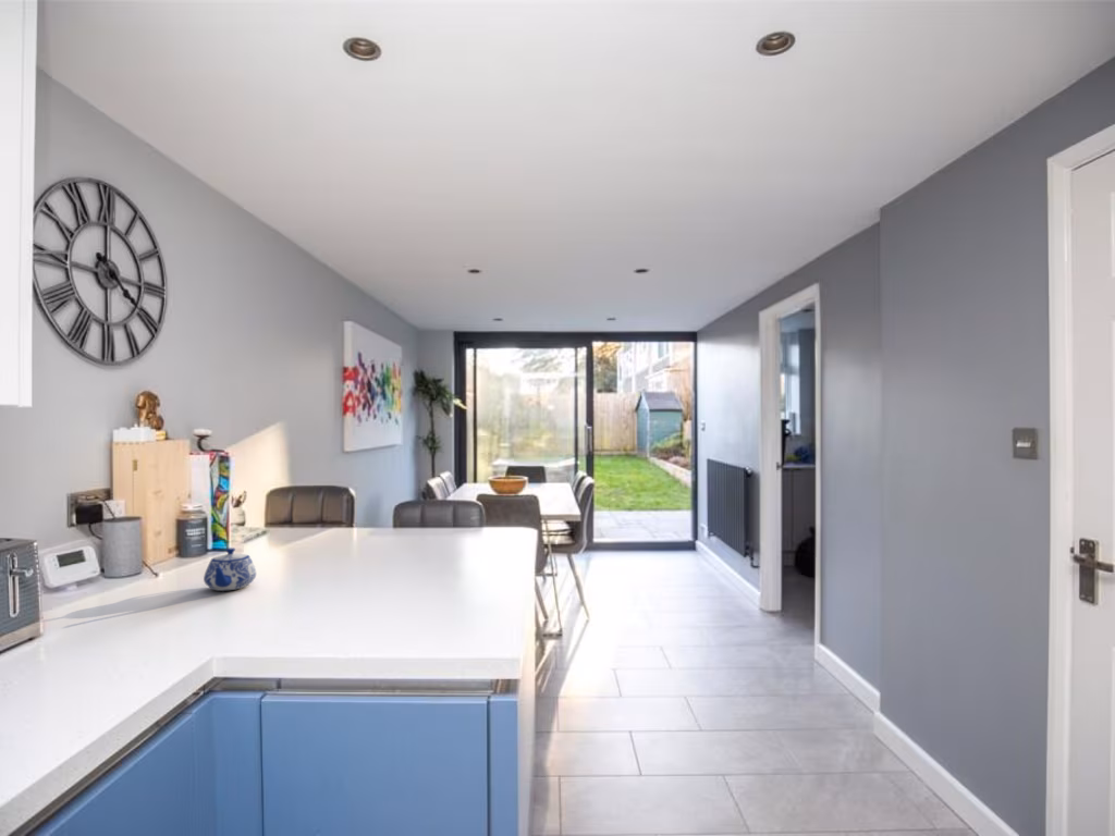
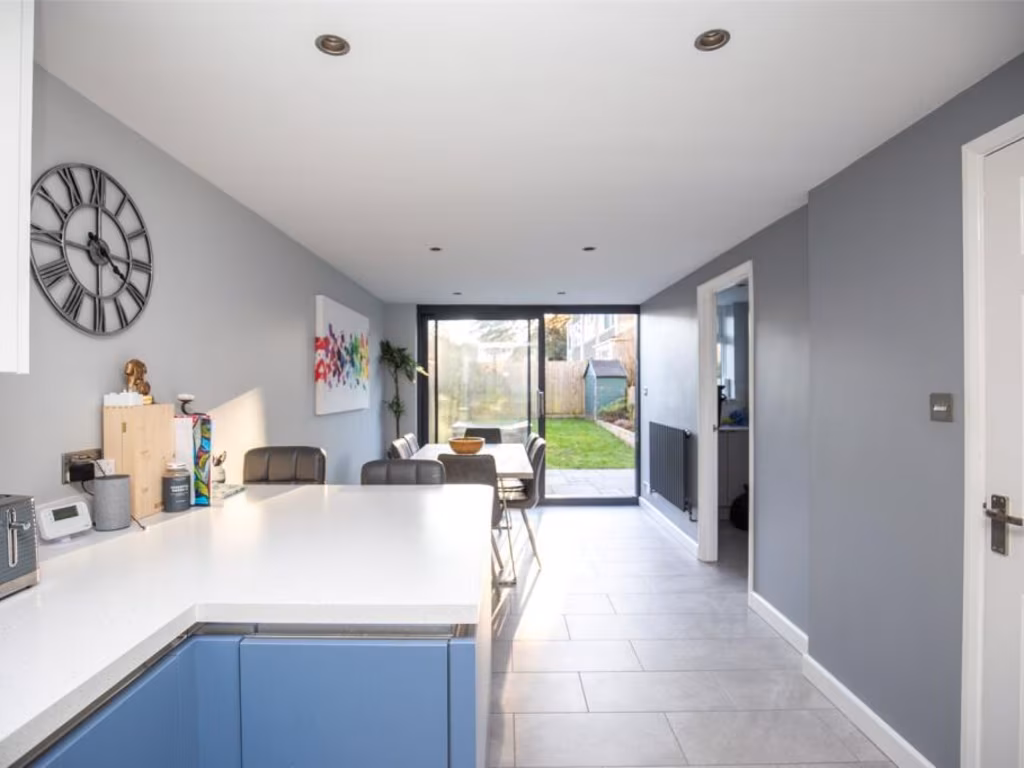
- teapot (229, 568)
